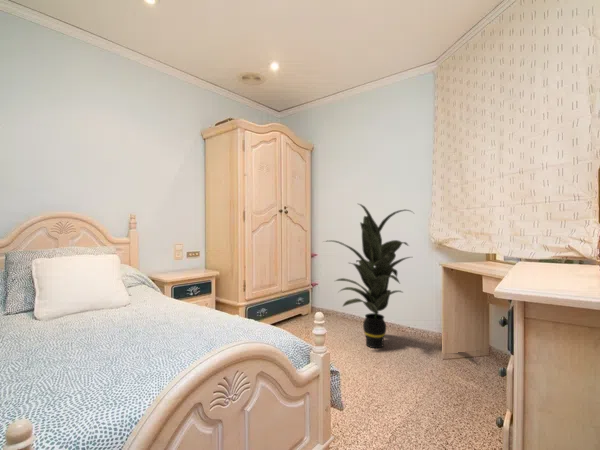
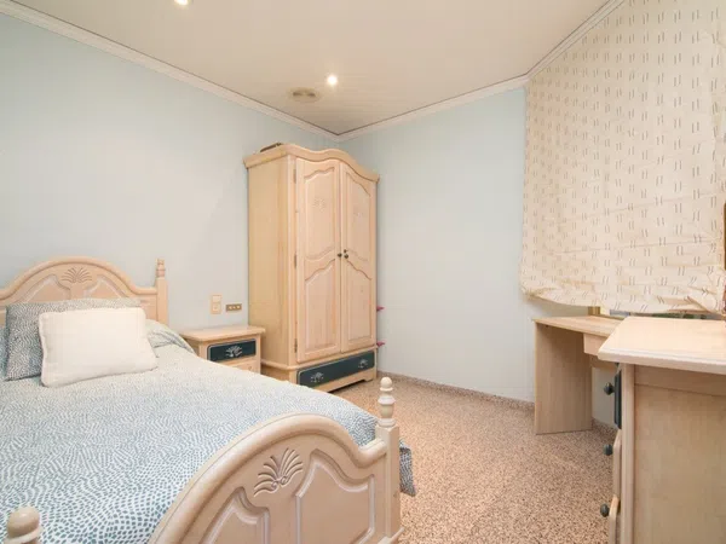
- indoor plant (371, 273)
